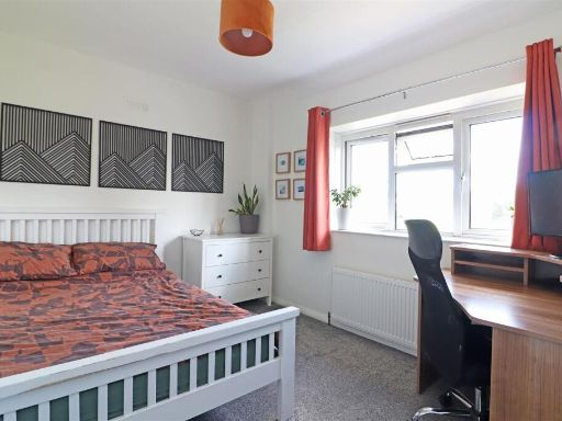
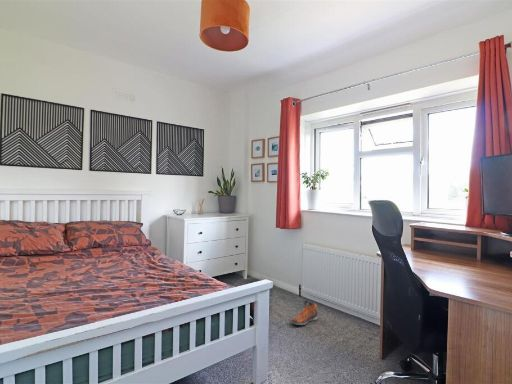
+ sneaker (304, 311)
